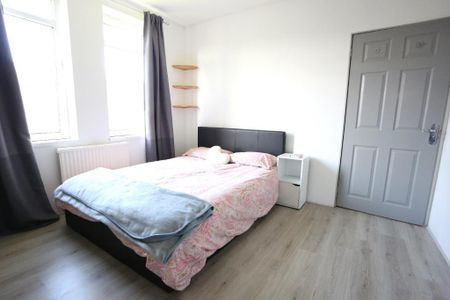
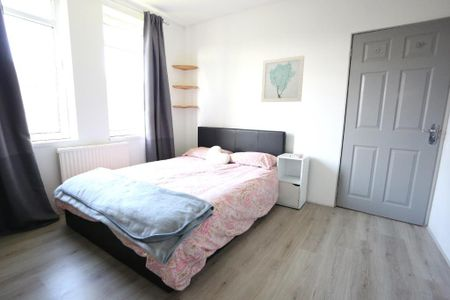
+ wall art (281, 80)
